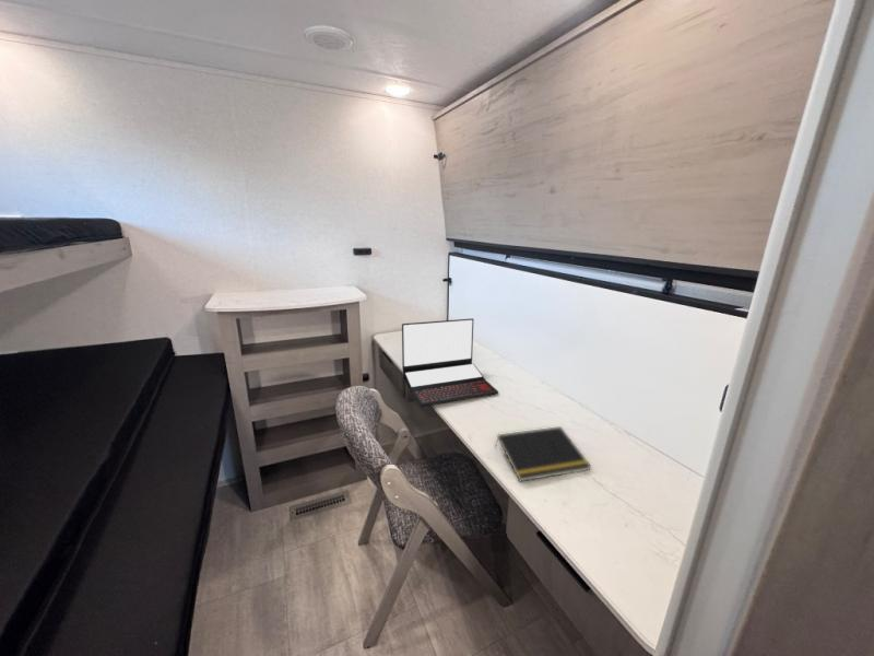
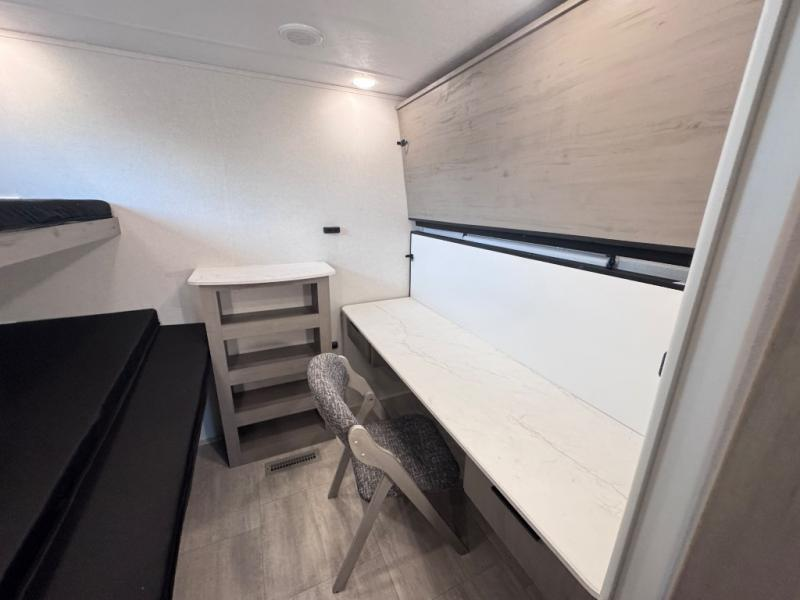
- laptop (449, 359)
- notepad (542, 450)
